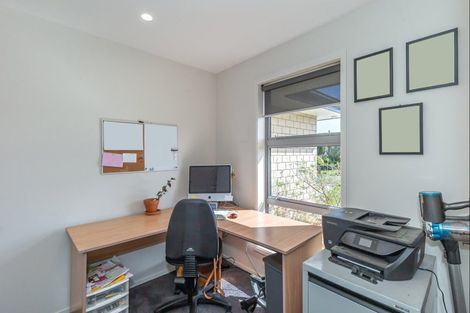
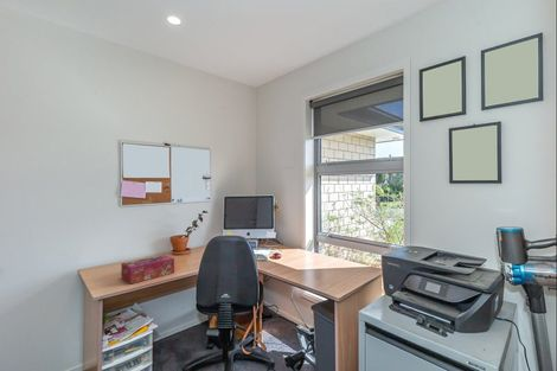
+ tissue box (148, 268)
